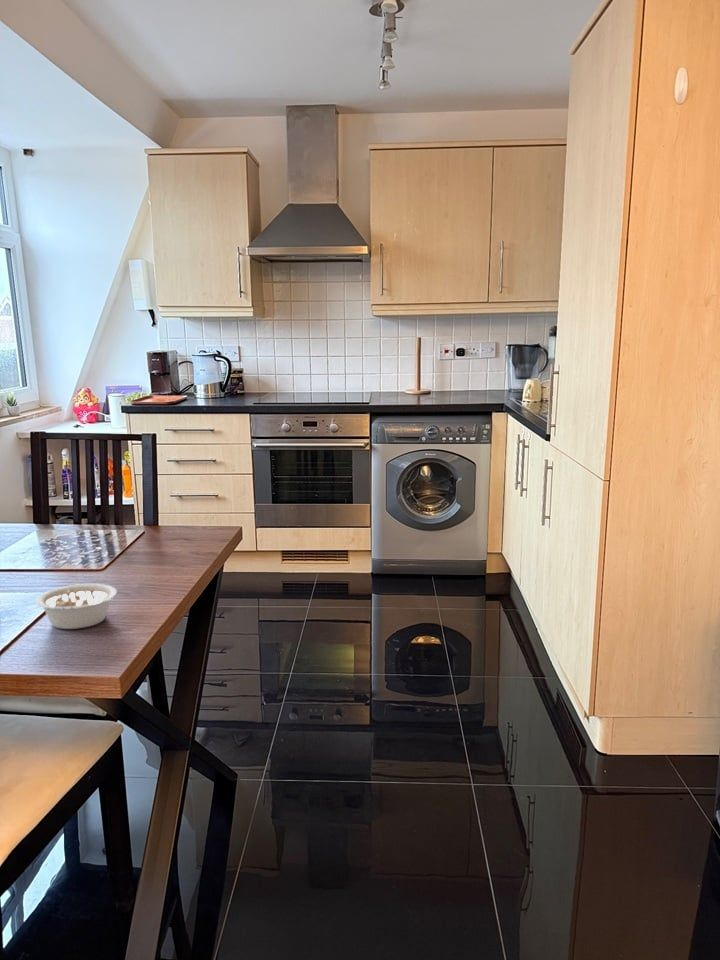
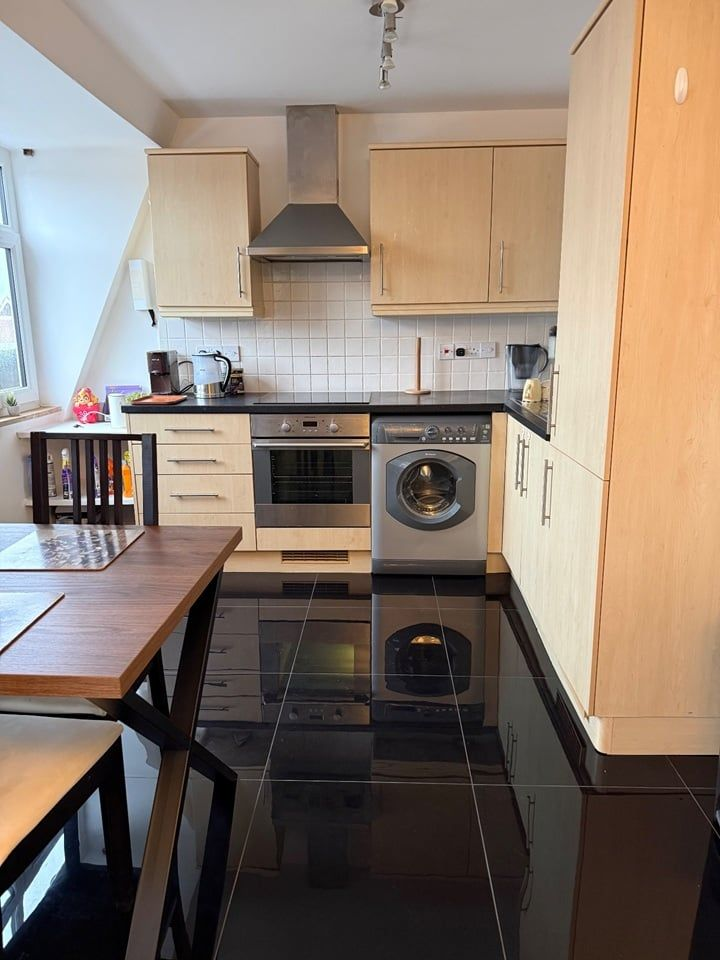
- legume (80, 605)
